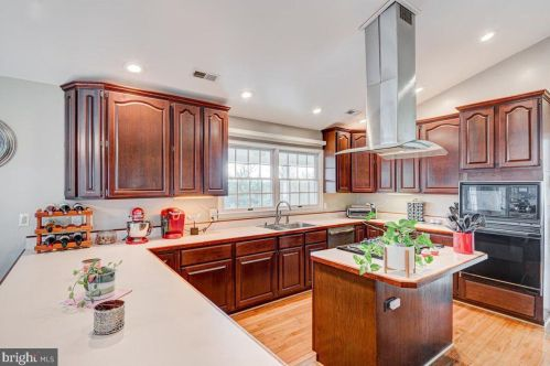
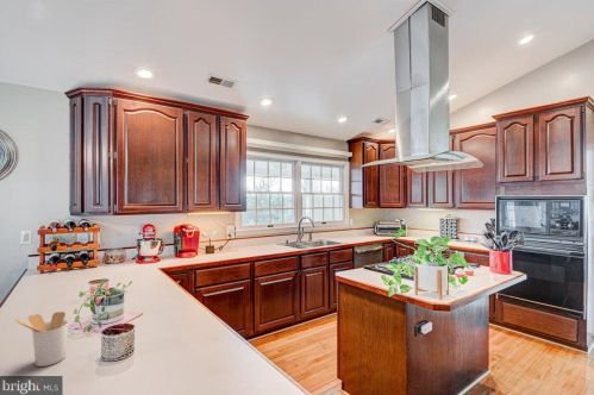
+ utensil holder (42, 337)
